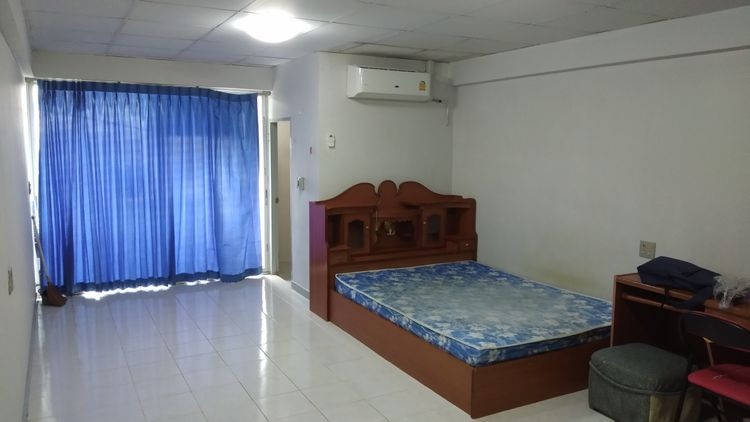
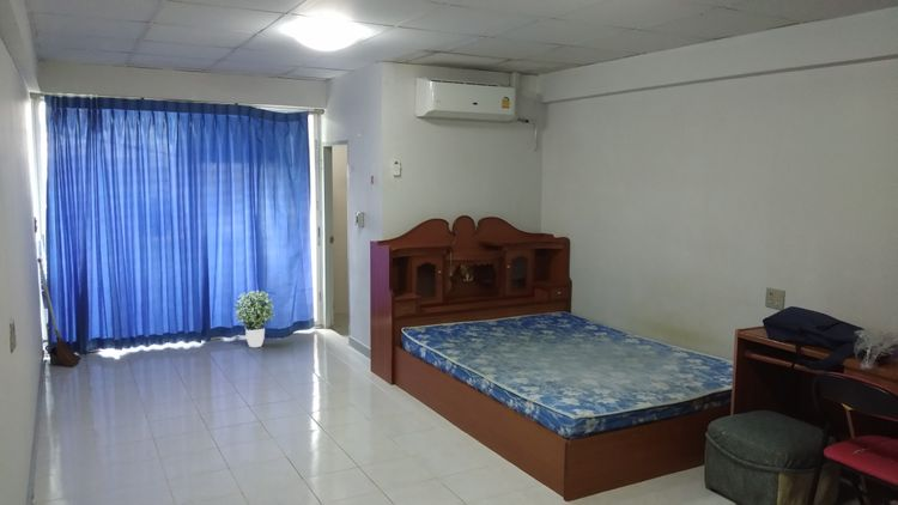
+ potted plant (255, 317)
